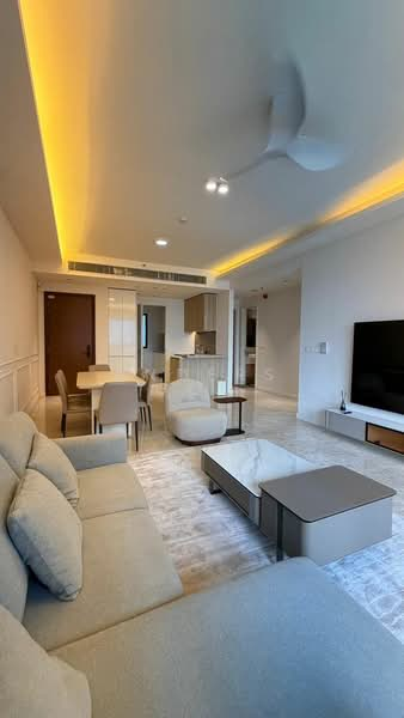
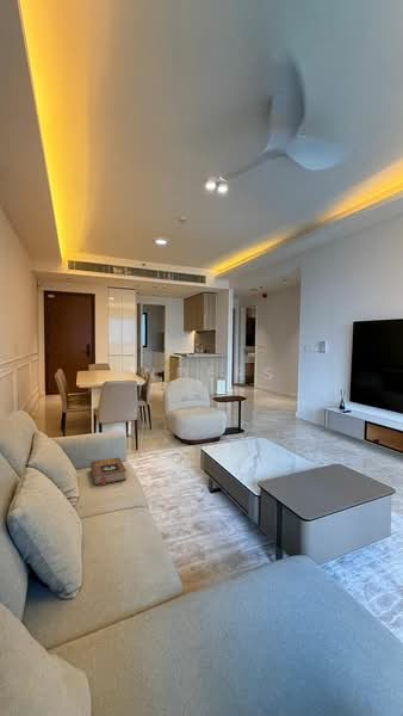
+ book (107, 470)
